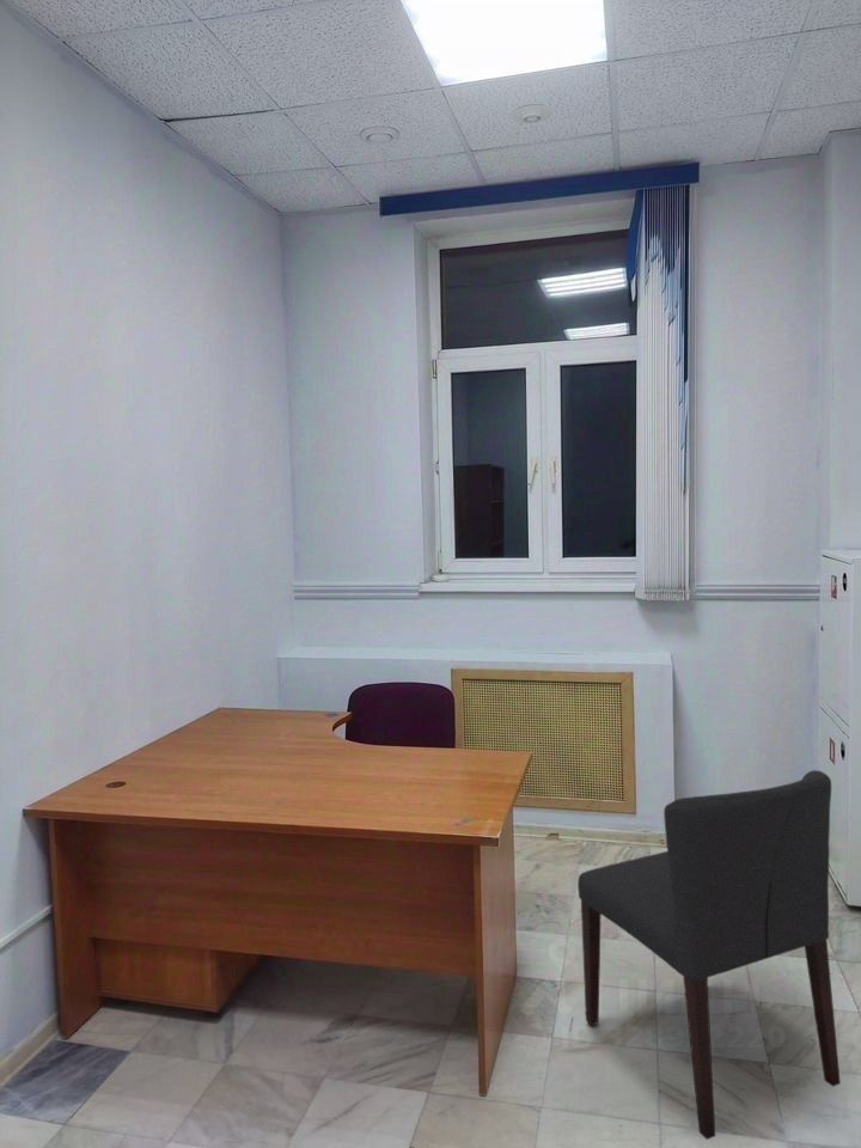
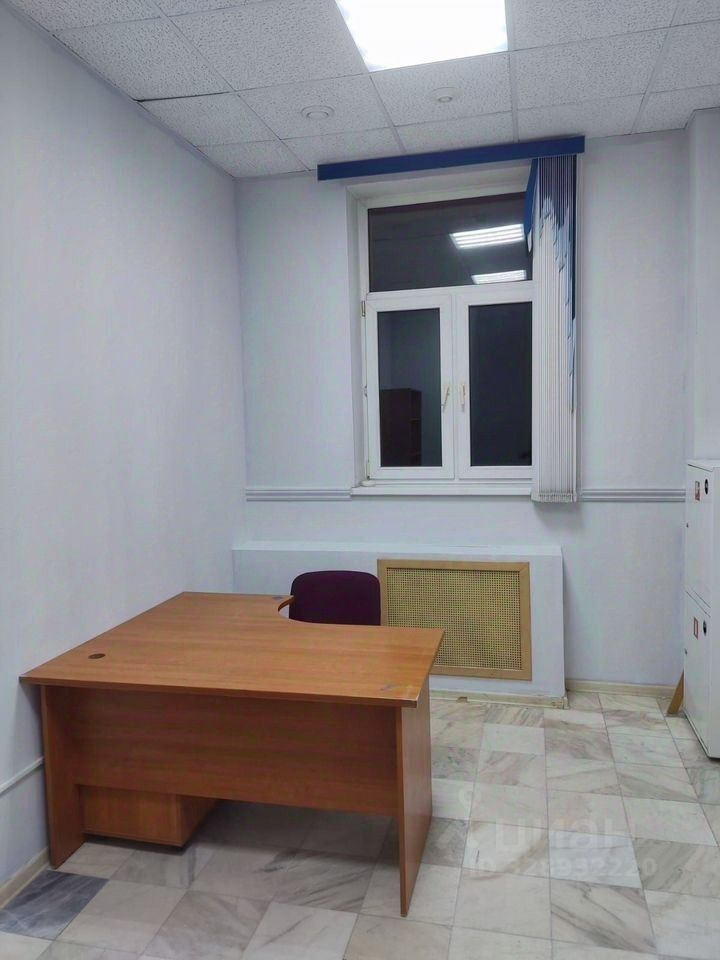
- chair (707, 906)
